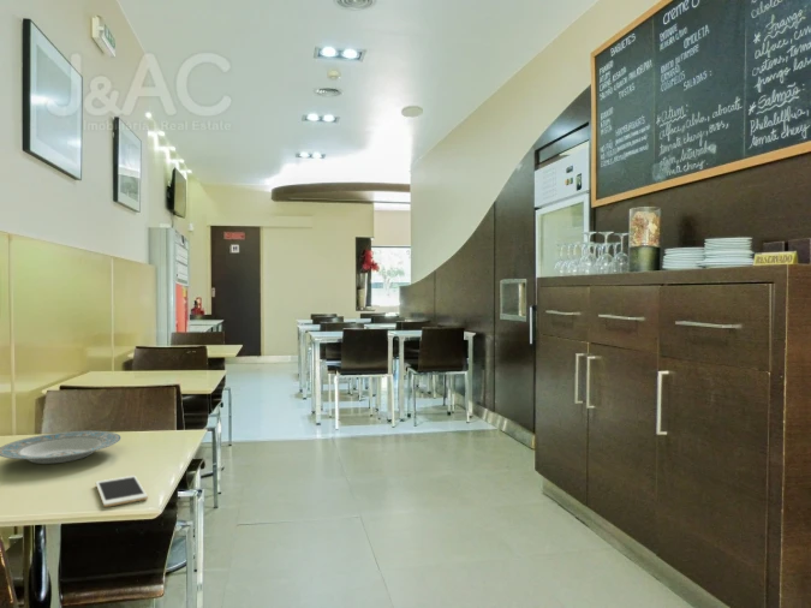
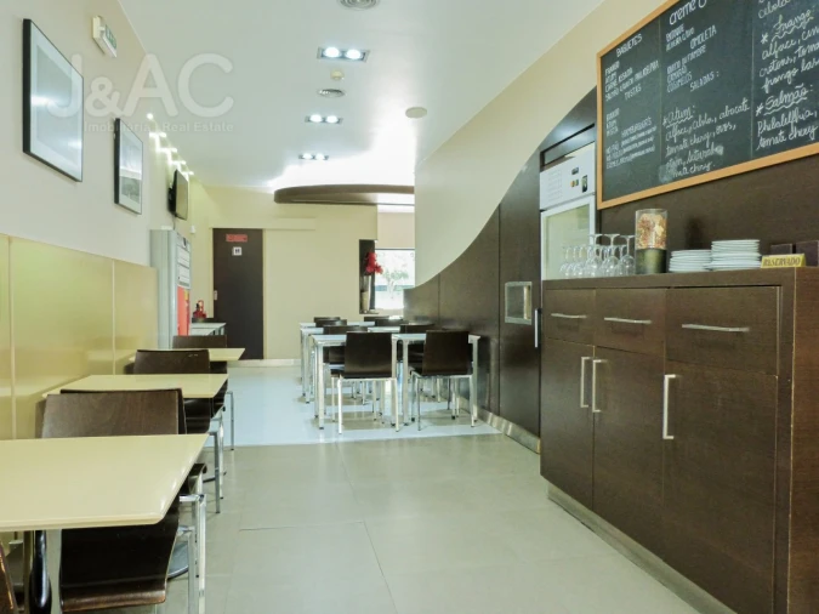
- plate (61, 449)
- cell phone (120, 489)
